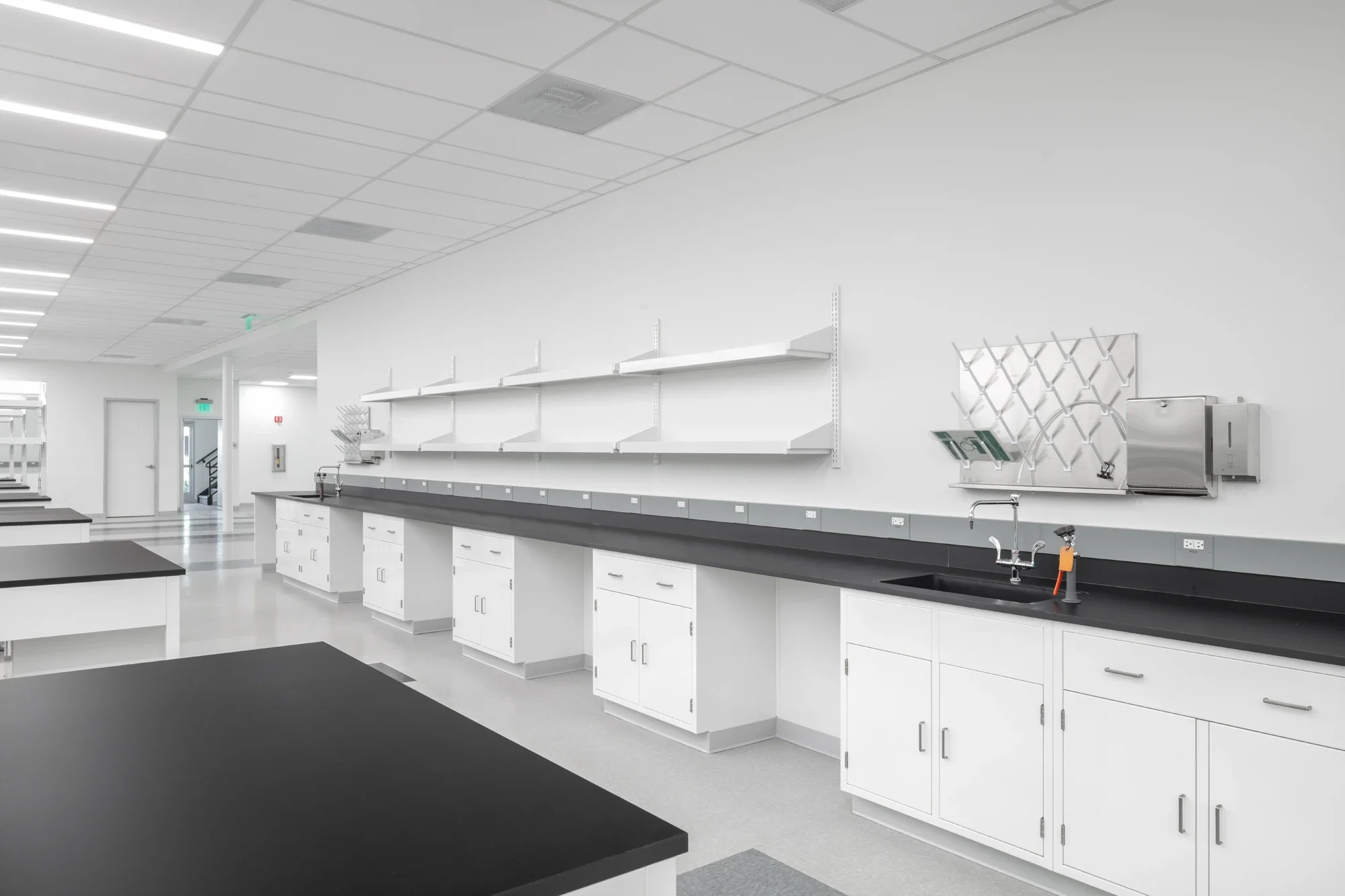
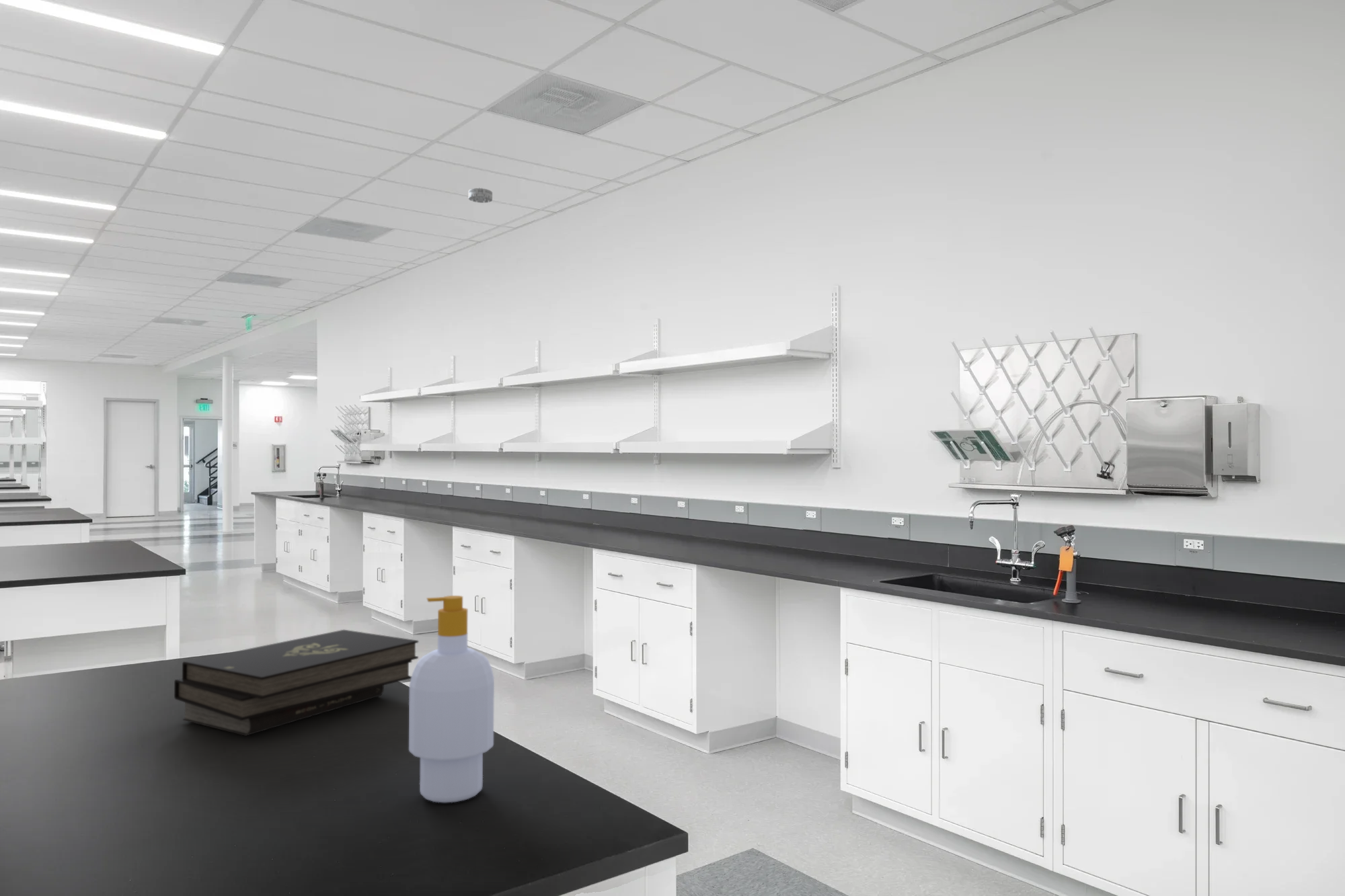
+ soap bottle (452, 694)
+ smoke detector (480, 195)
+ book (305, 678)
